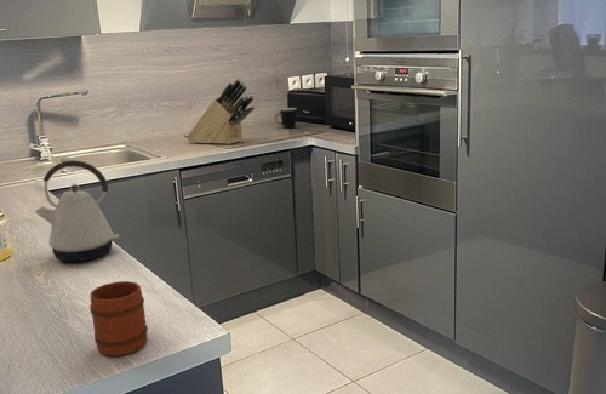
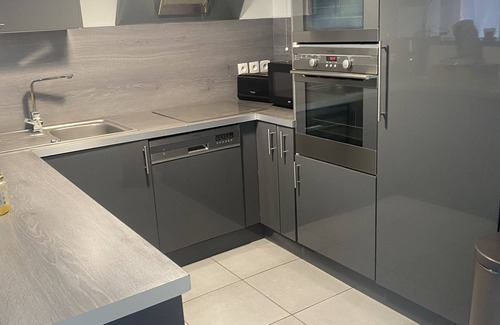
- mug (119, 314)
- knife block (219, 110)
- mug (286, 118)
- kettle (74, 209)
